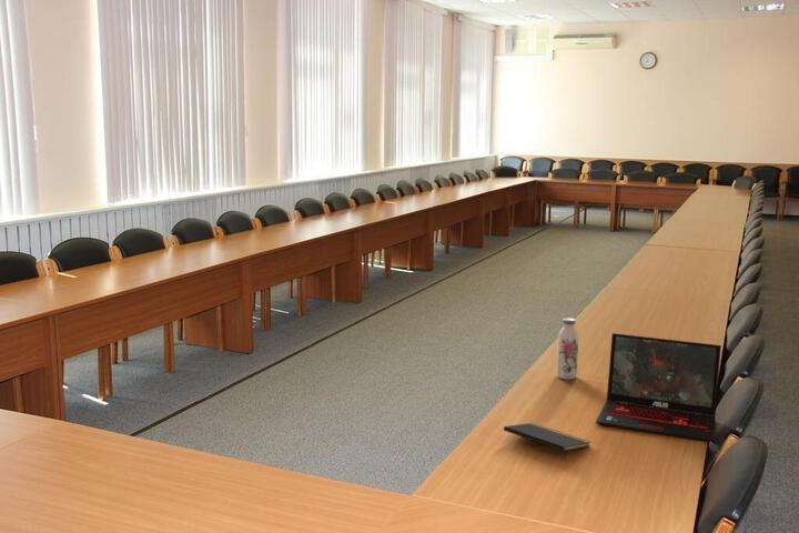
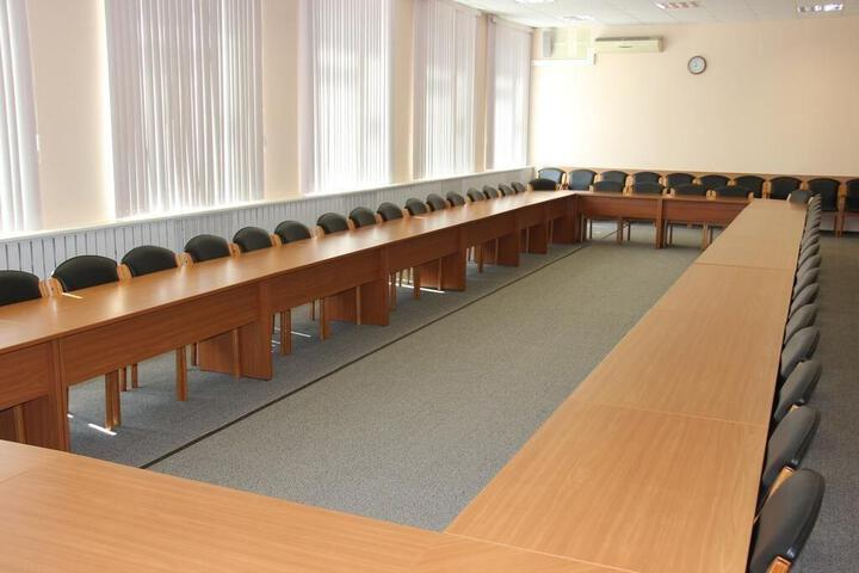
- water bottle (567, 348)
- notepad (546, 435)
- laptop (658, 384)
